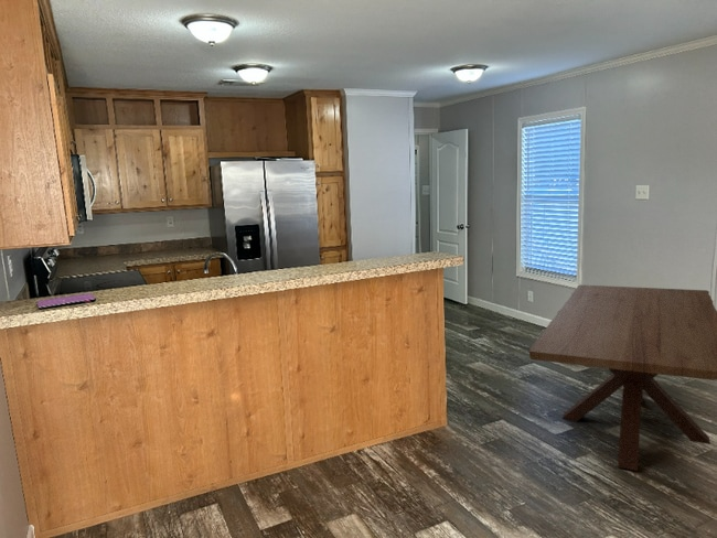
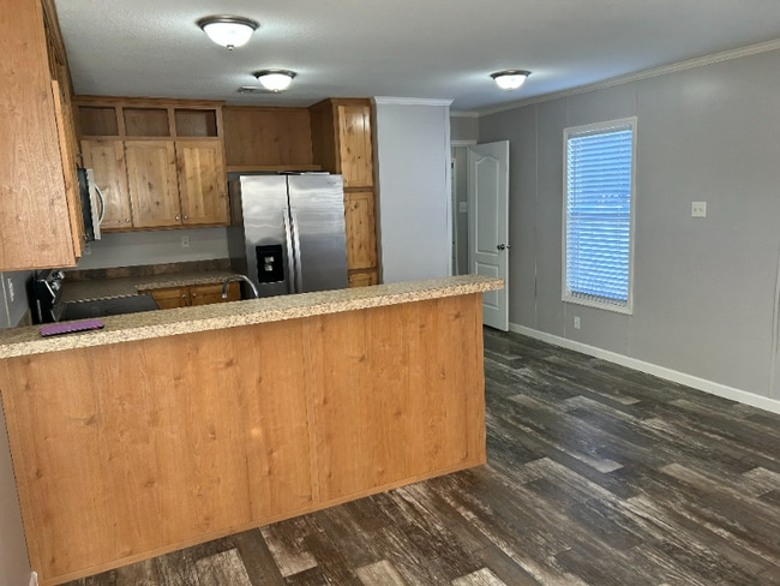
- dining table (633, 372)
